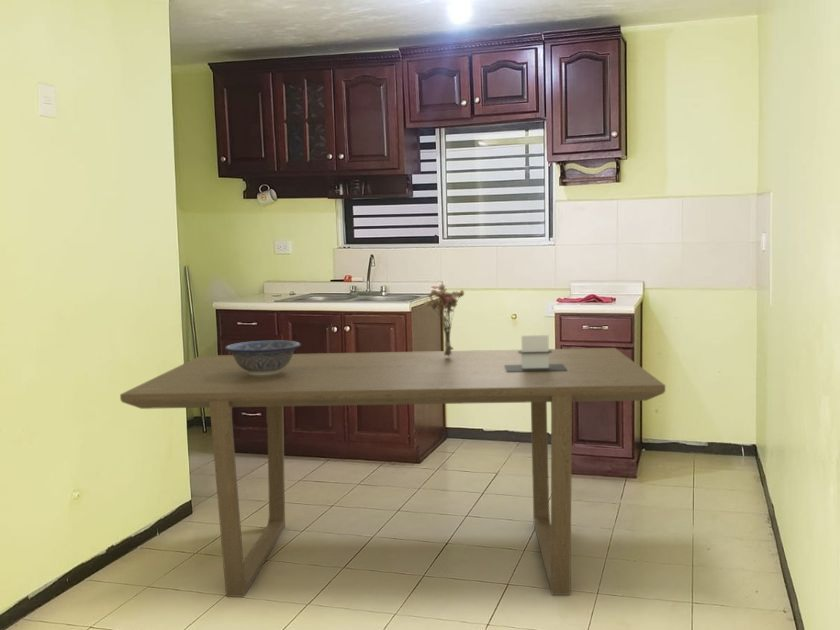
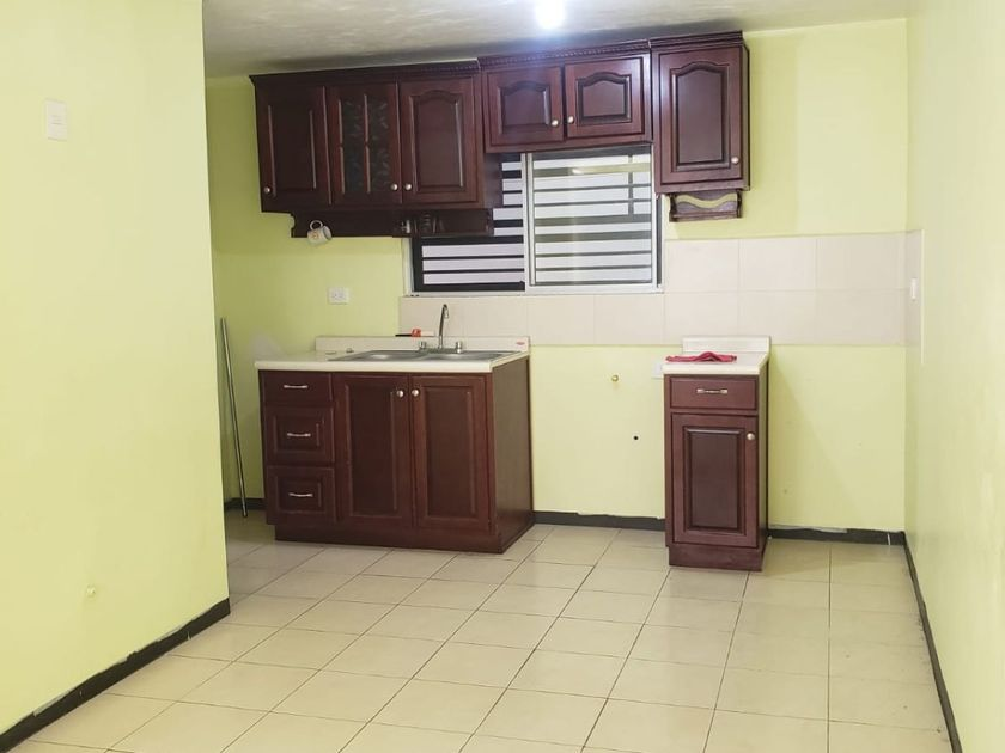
- bouquet (444, 320)
- dining table (400, 404)
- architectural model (535, 351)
- decorative bowl (263, 358)
